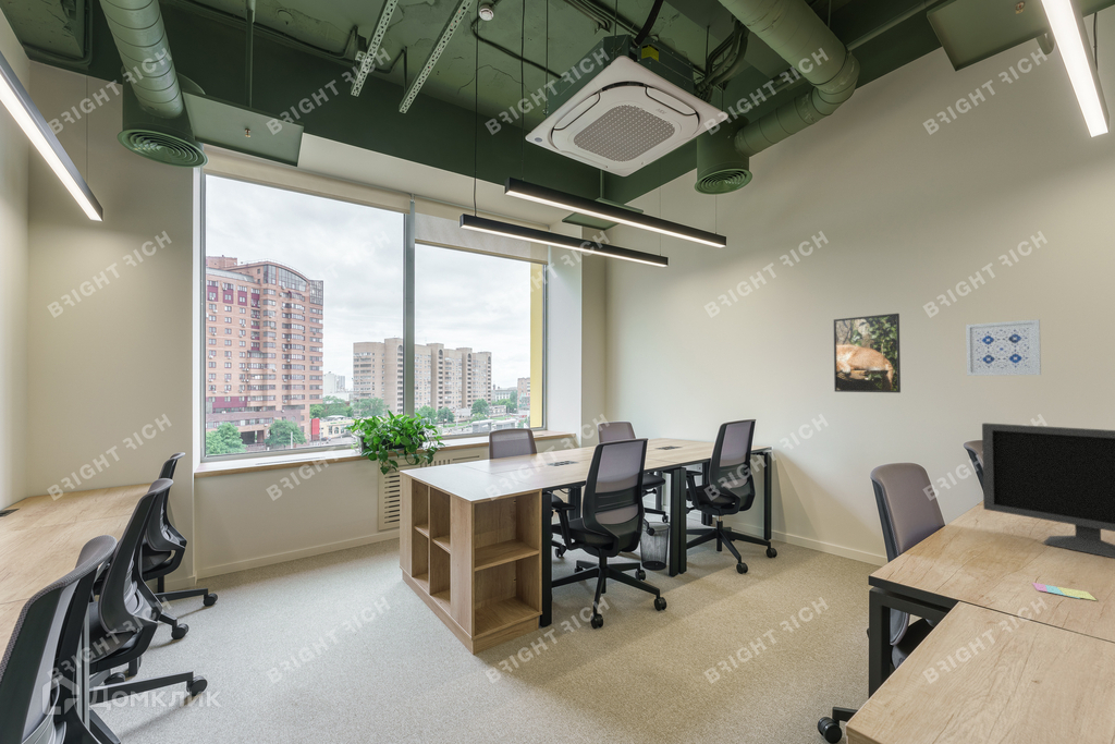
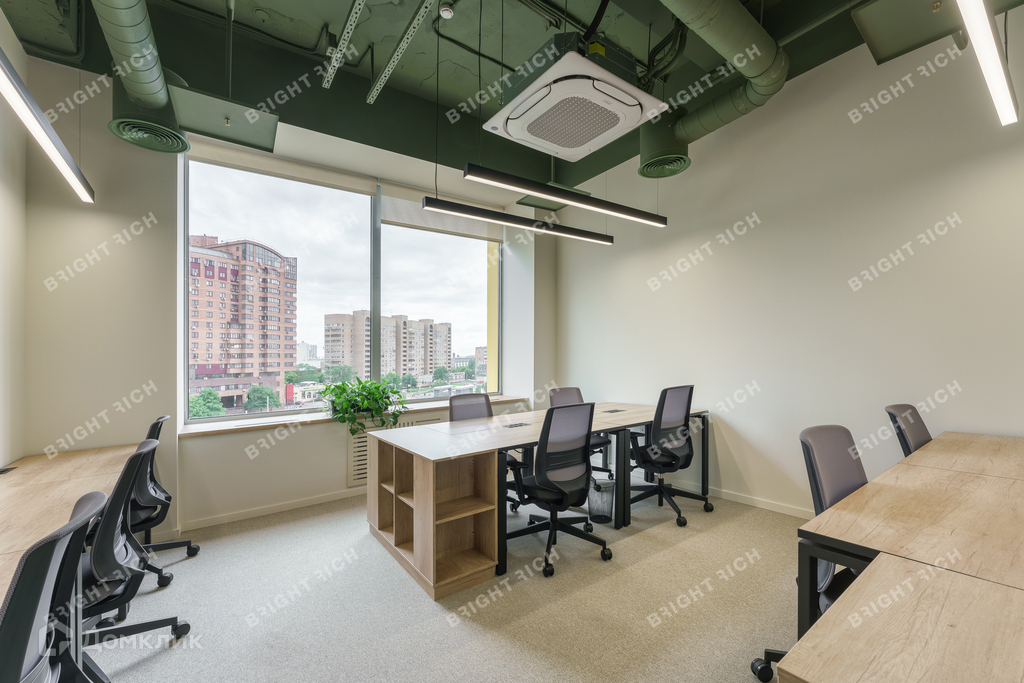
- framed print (865, 354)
- sticky notes (1063, 590)
- monitor (1086, 488)
- wall art (1002, 349)
